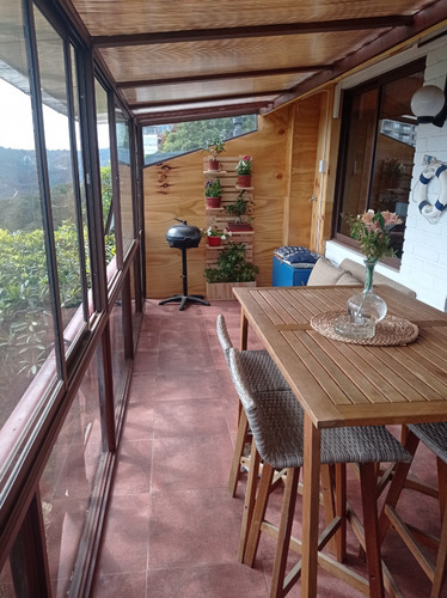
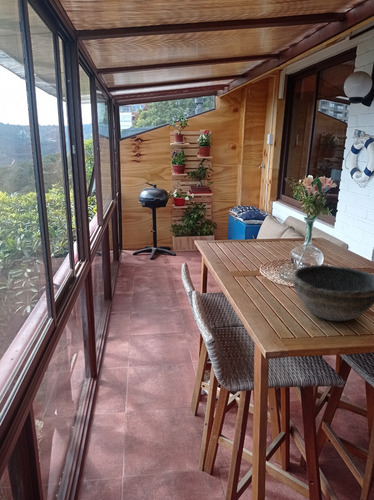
+ bowl (334, 295)
